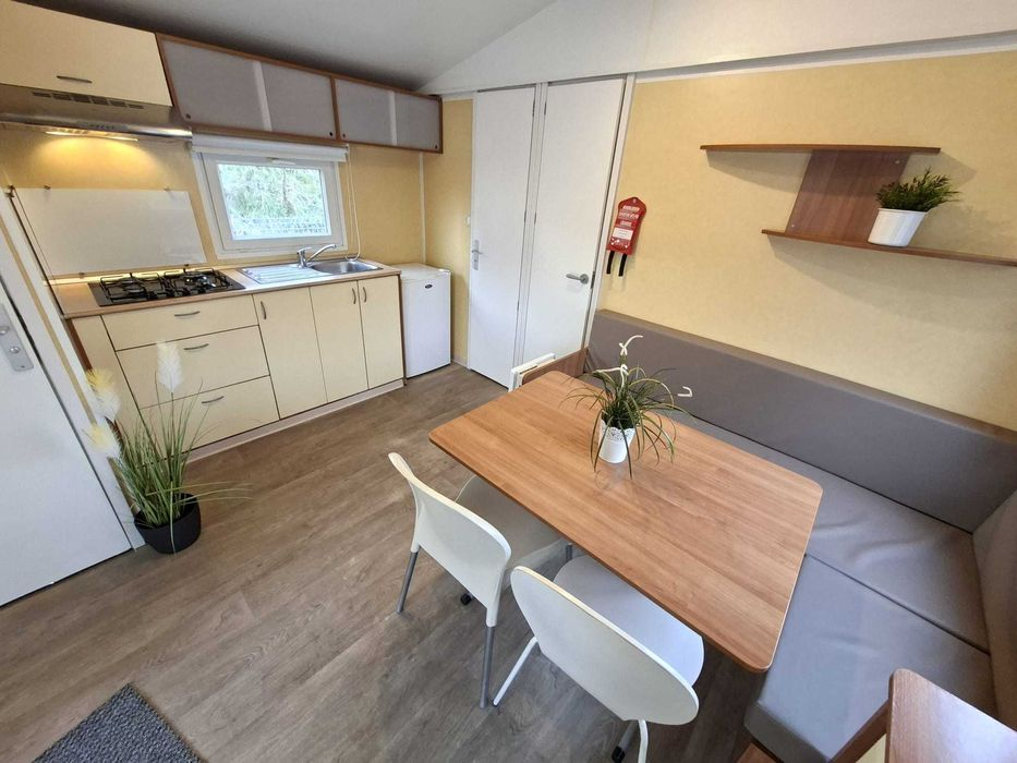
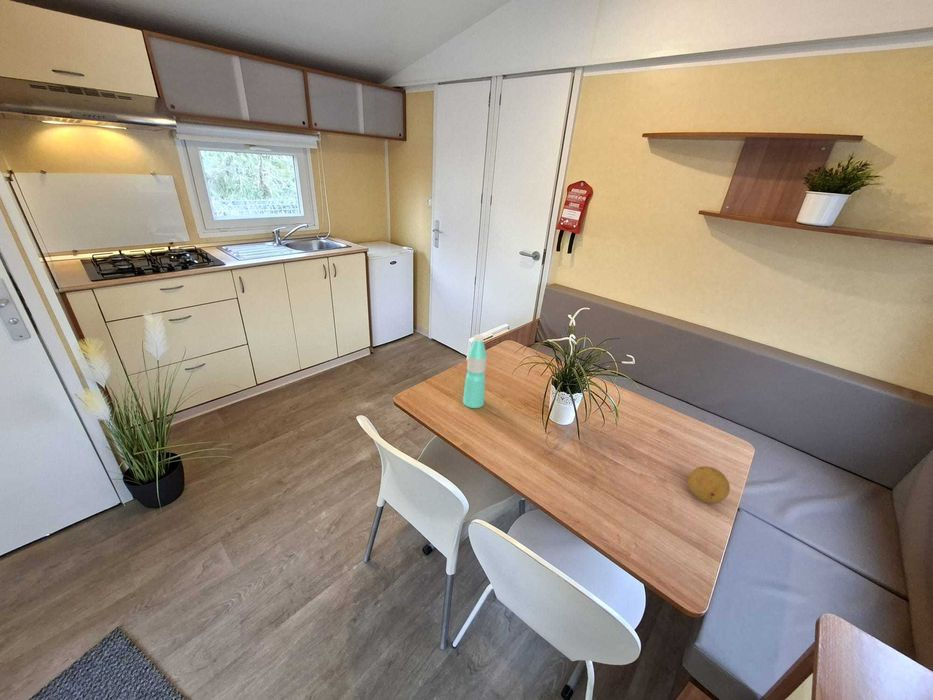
+ fruit (708, 484)
+ water bottle (476, 370)
